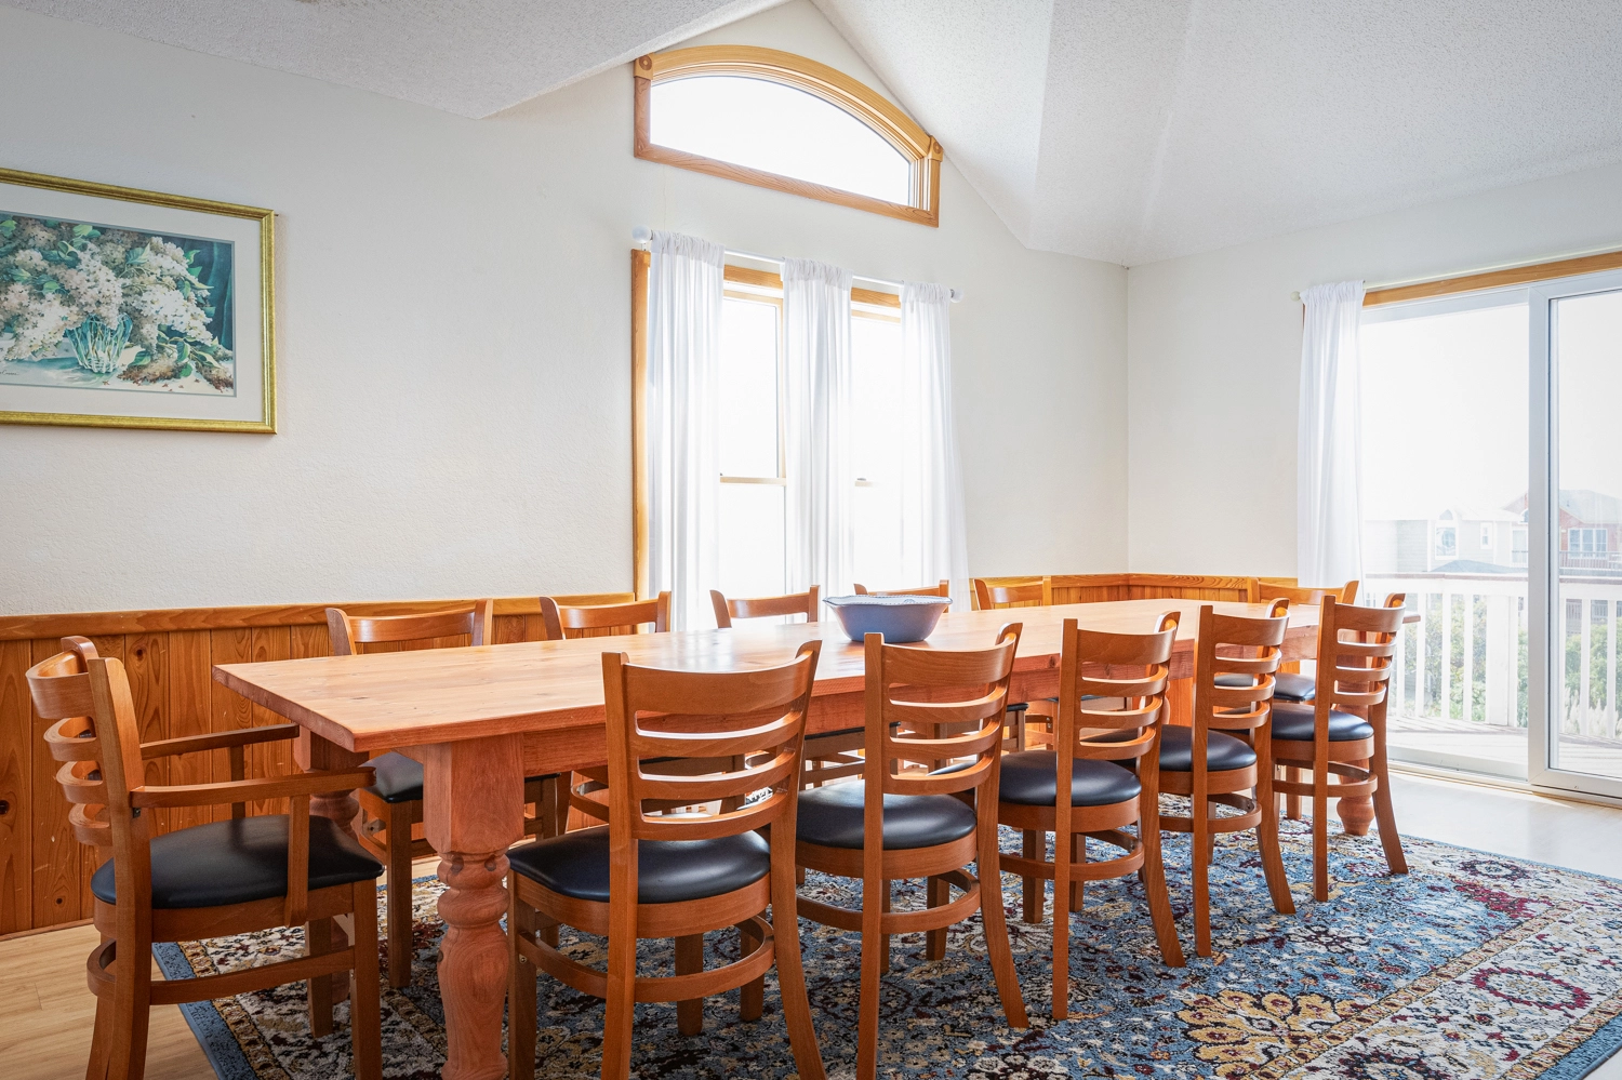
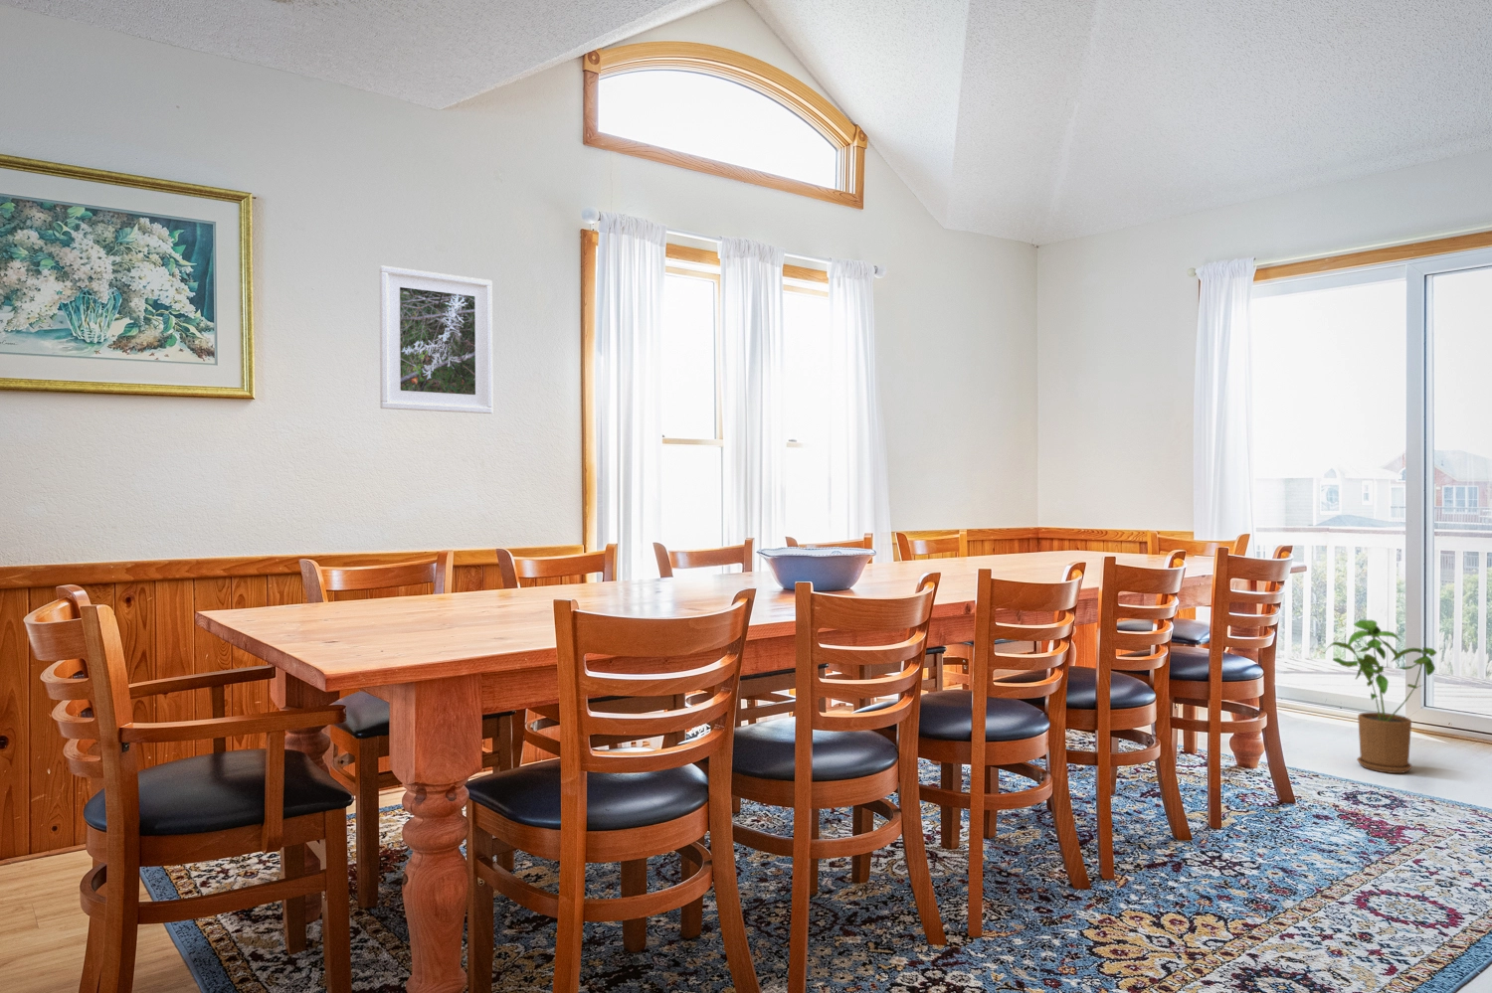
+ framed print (438, 342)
+ house plant (1375, 693)
